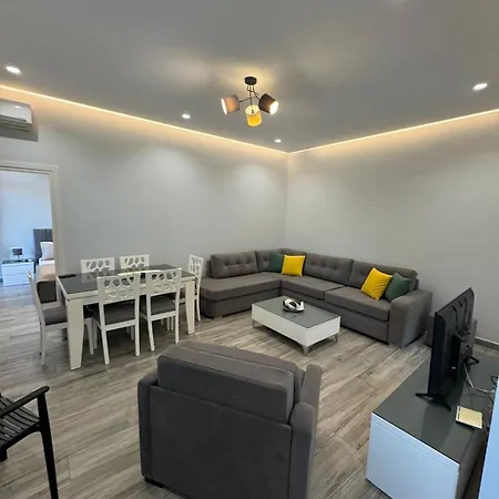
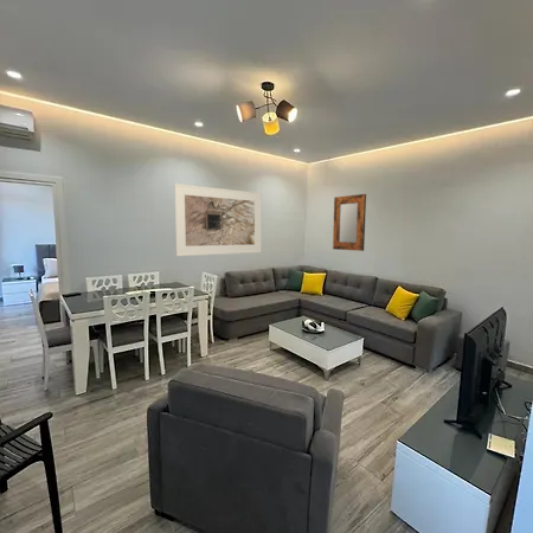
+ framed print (221, 221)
+ home mirror (348, 223)
